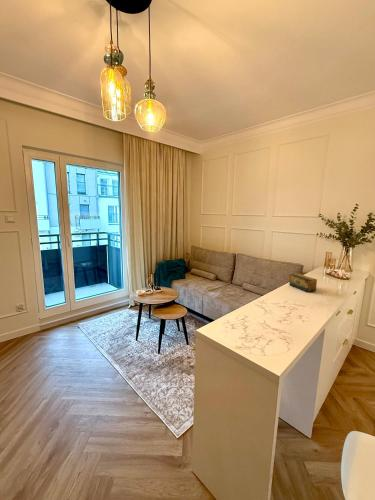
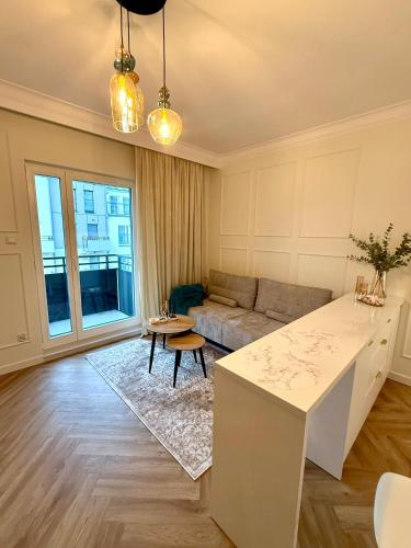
- tea box (302, 282)
